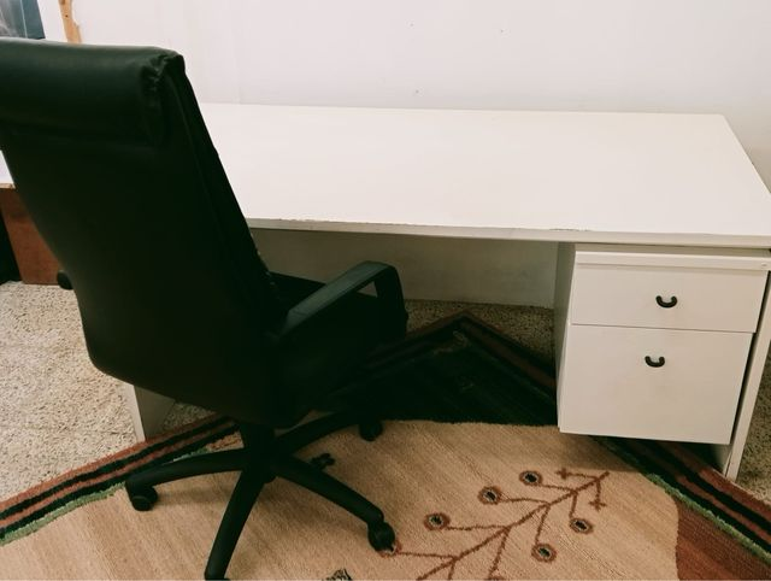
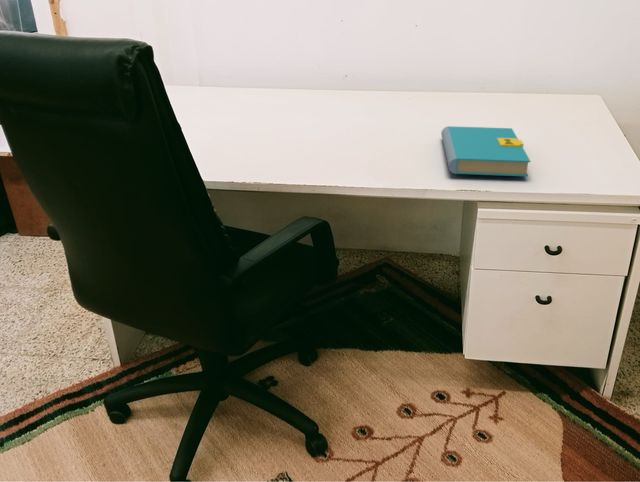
+ book (482, 149)
